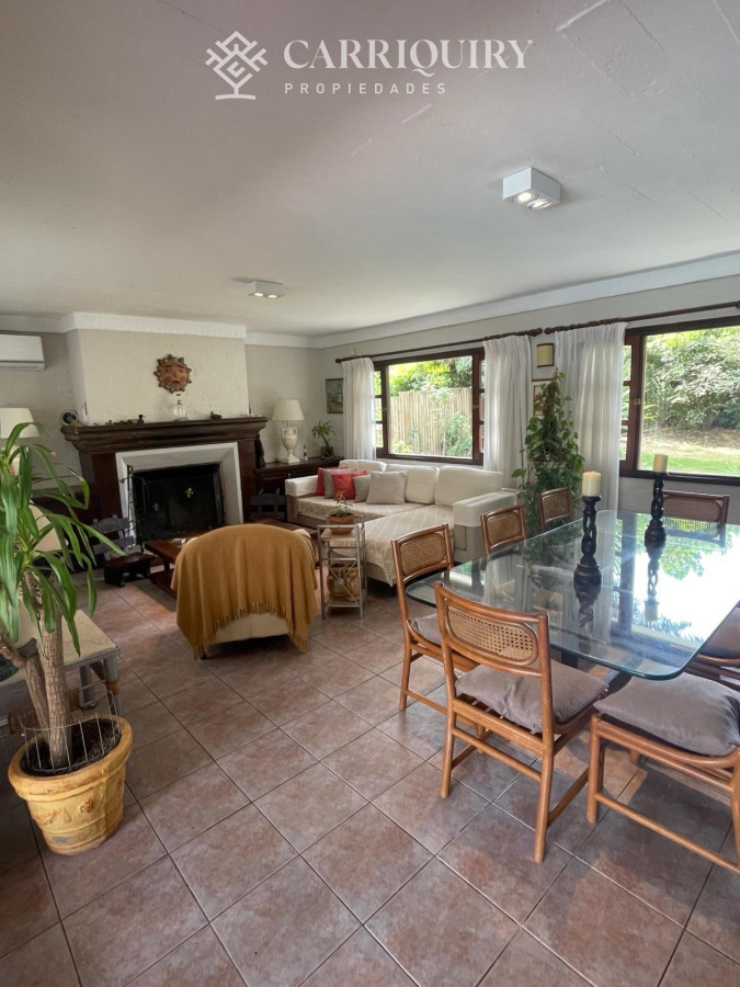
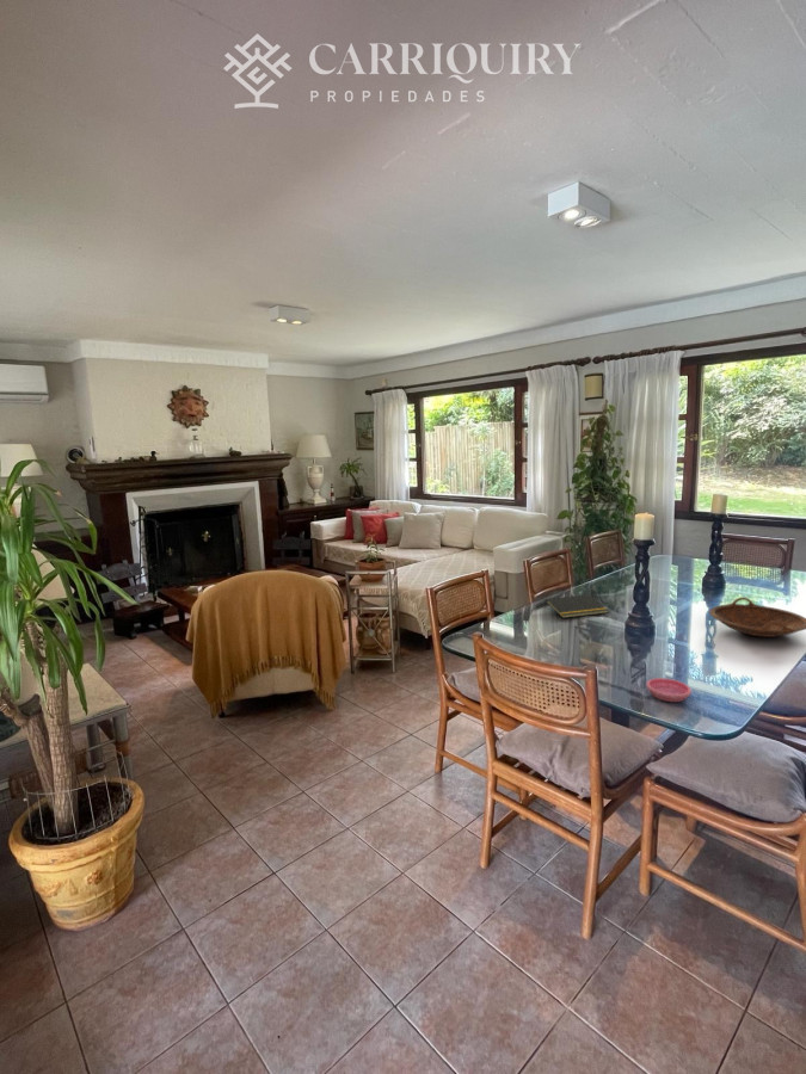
+ notepad (576, 605)
+ bowl (757, 621)
+ saucer (667, 690)
